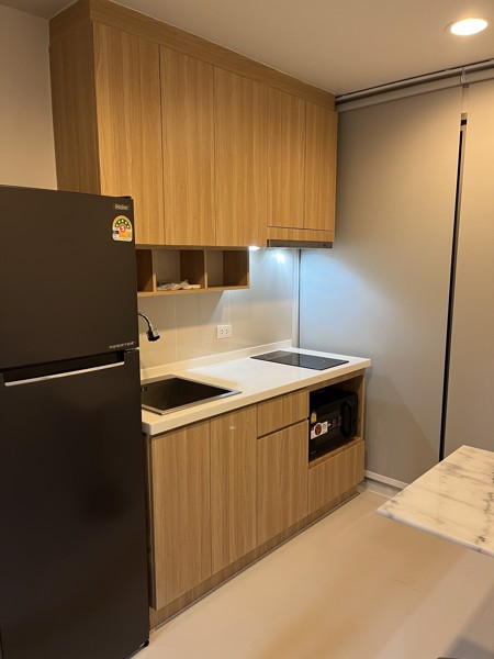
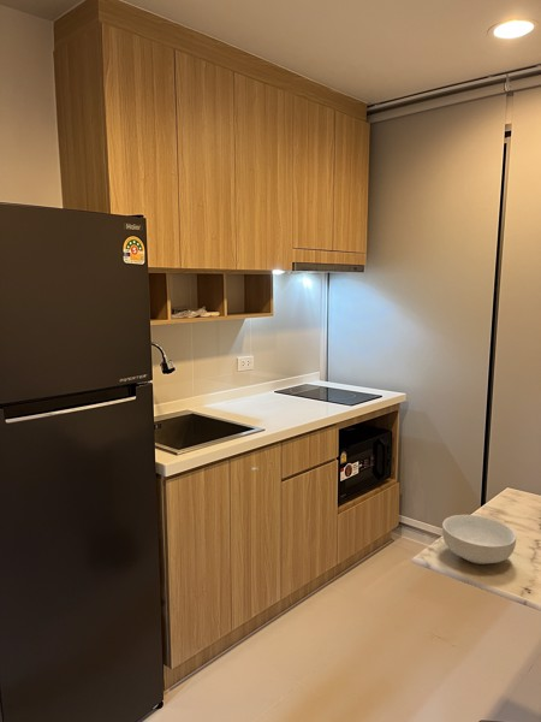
+ cereal bowl (477, 542)
